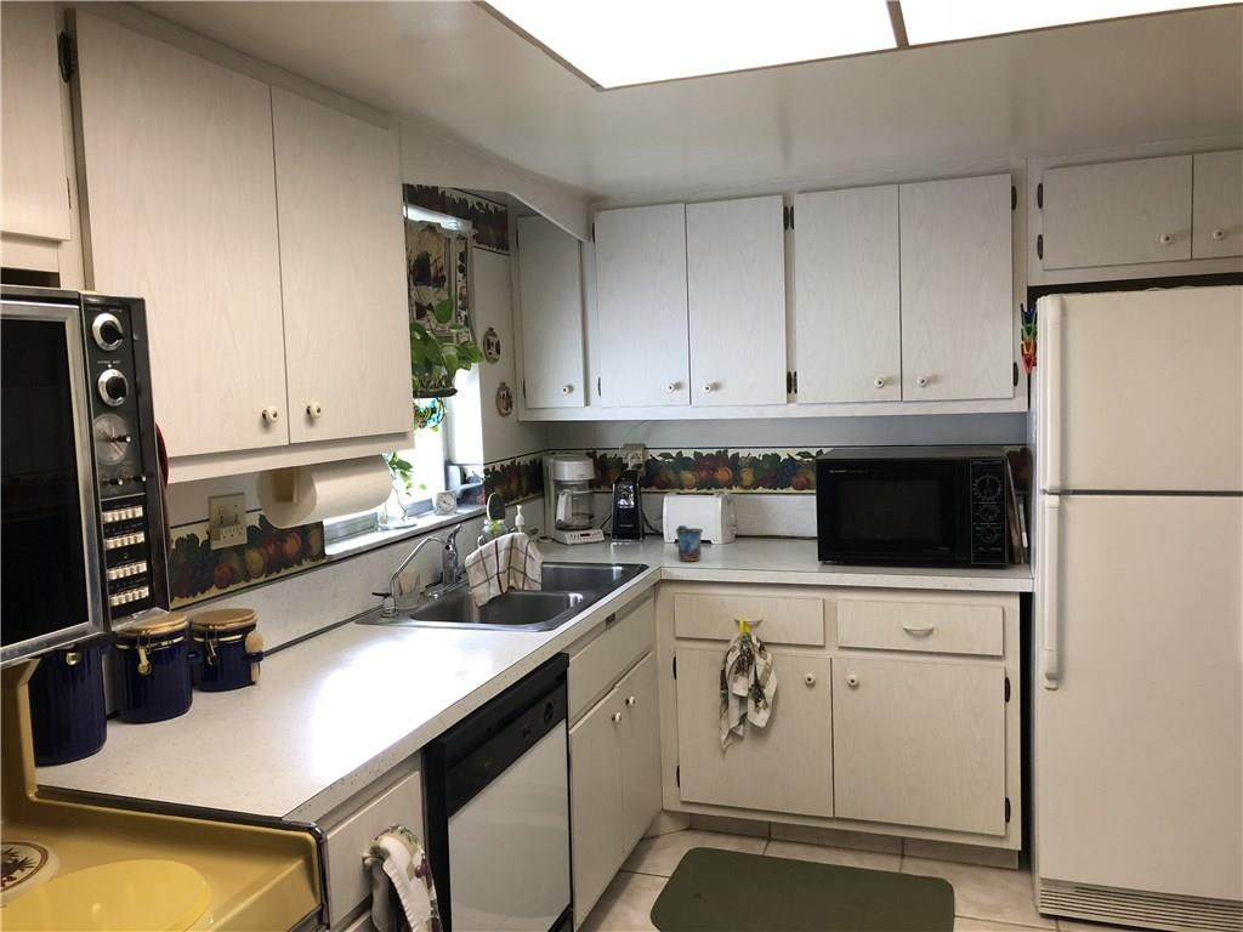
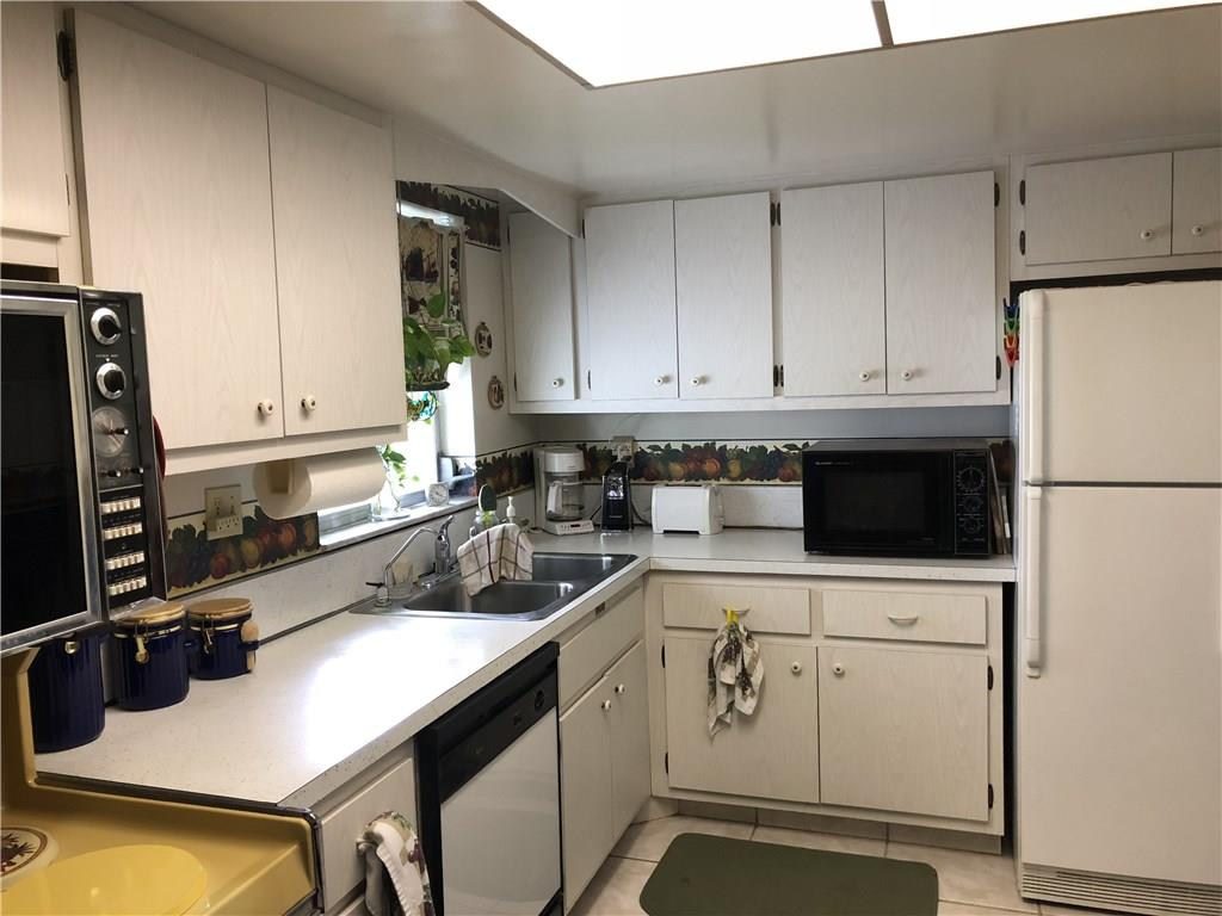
- mug (689, 542)
